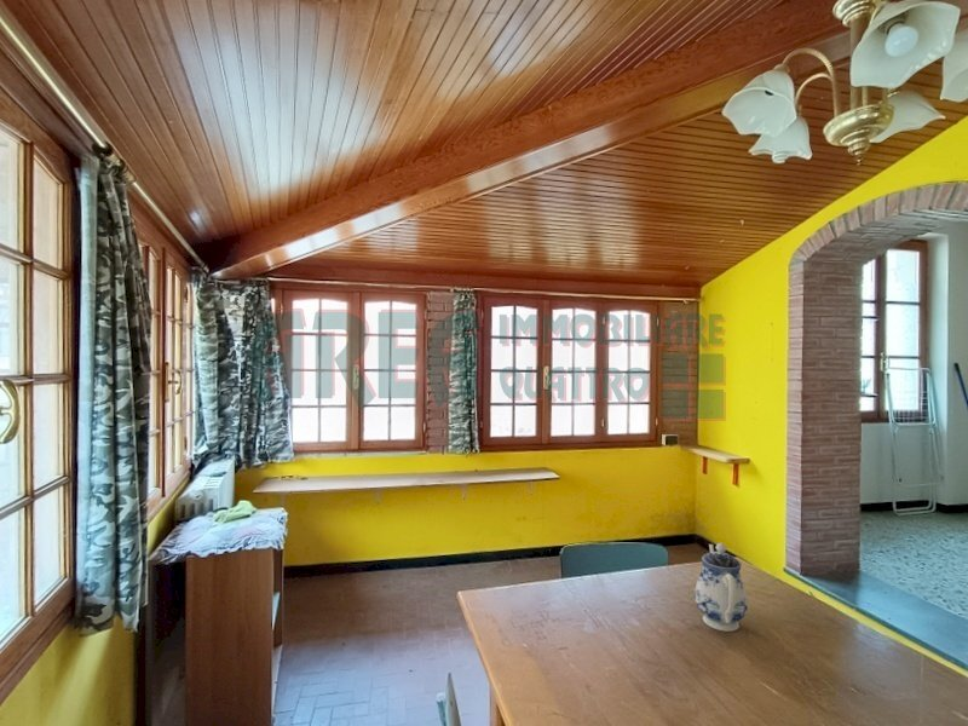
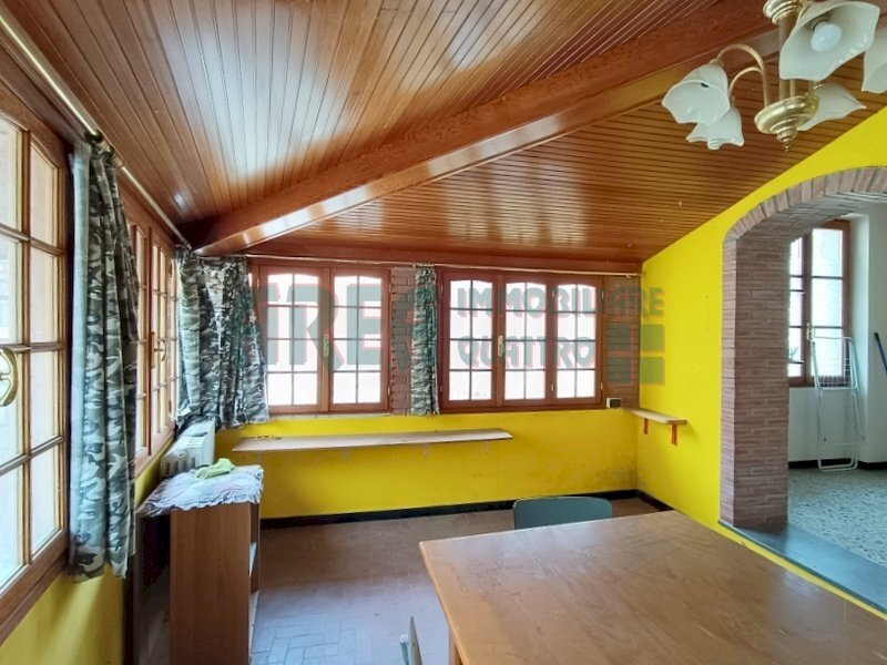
- teapot (720, 582)
